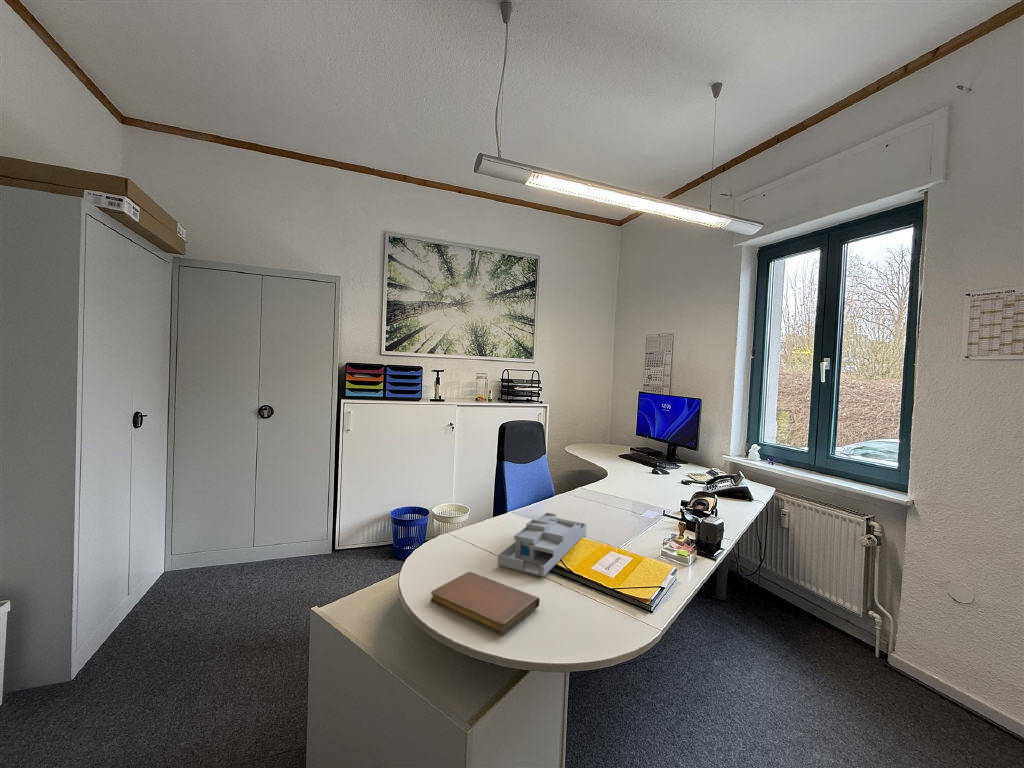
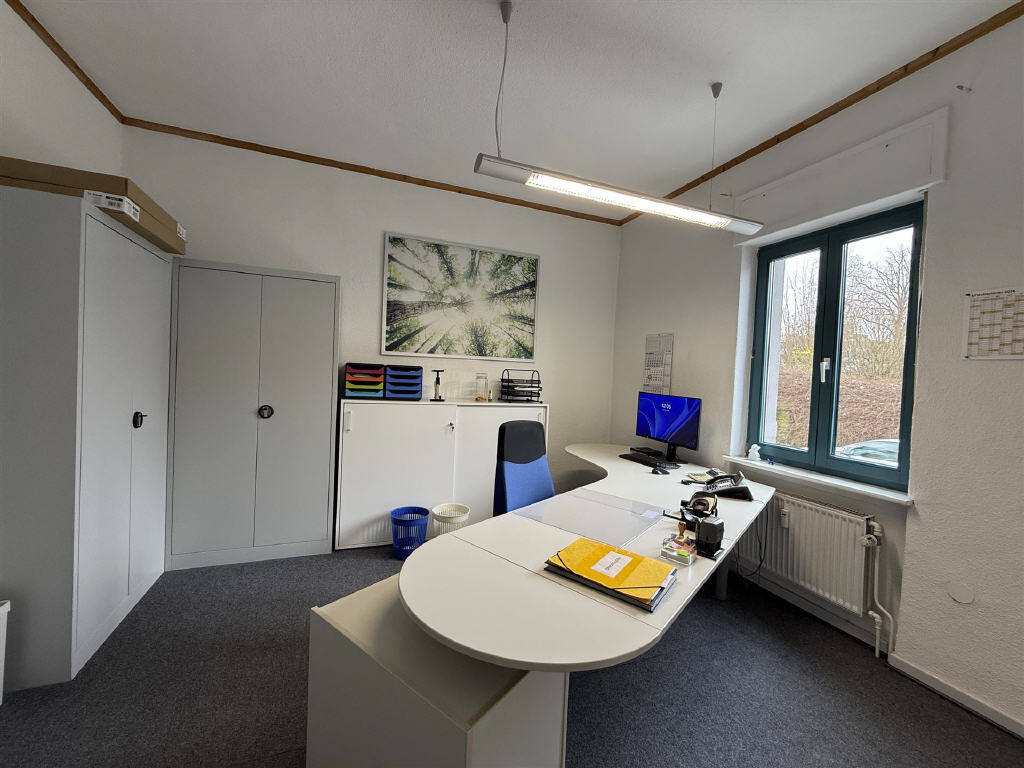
- notebook (484, 598)
- desk organizer (547, 535)
